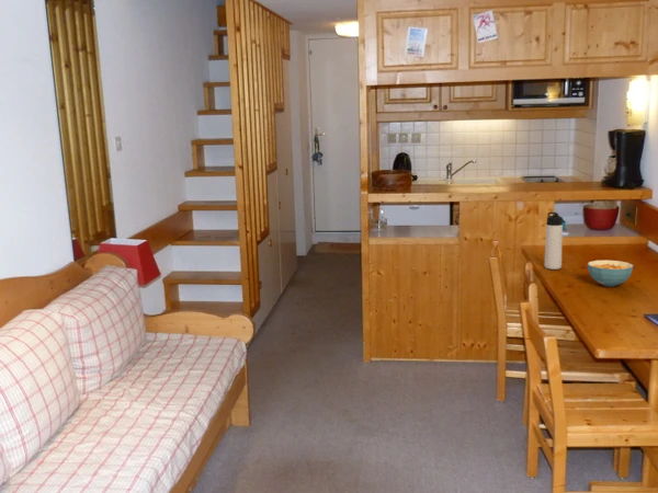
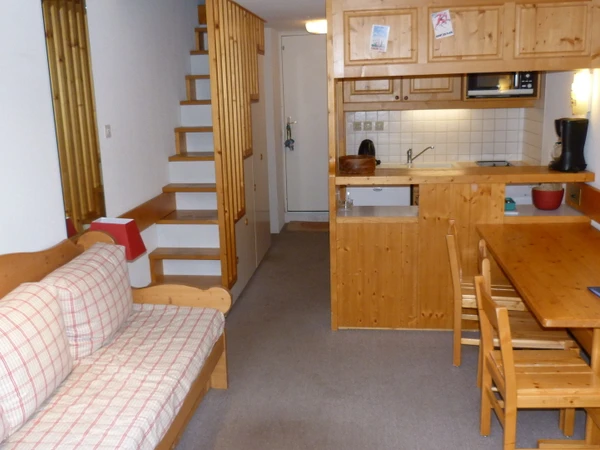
- cereal bowl (610, 274)
- thermos bottle (553, 240)
